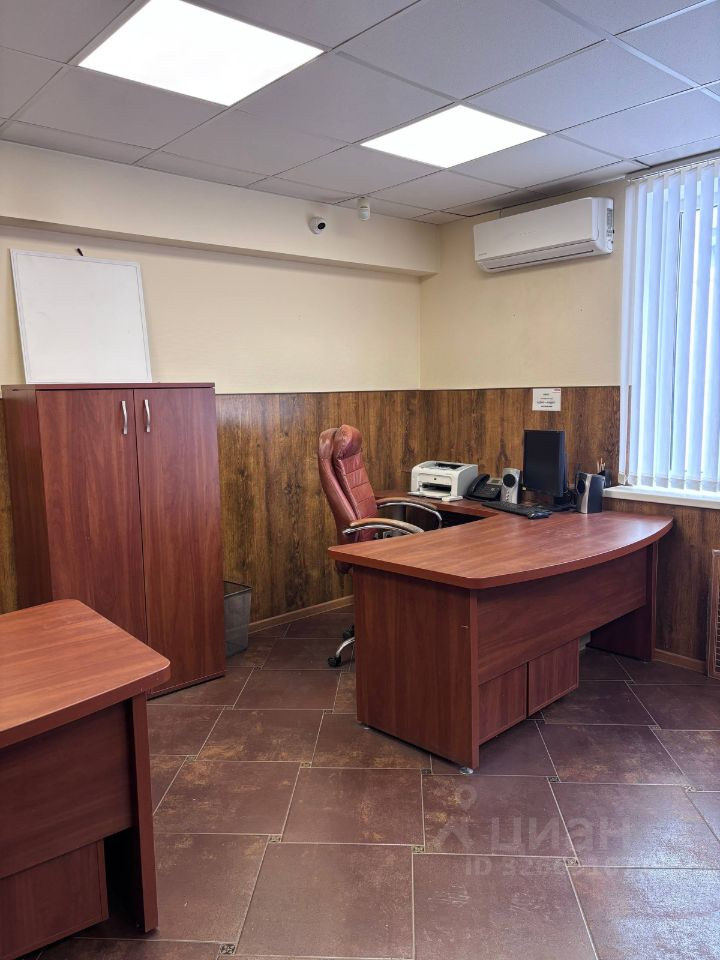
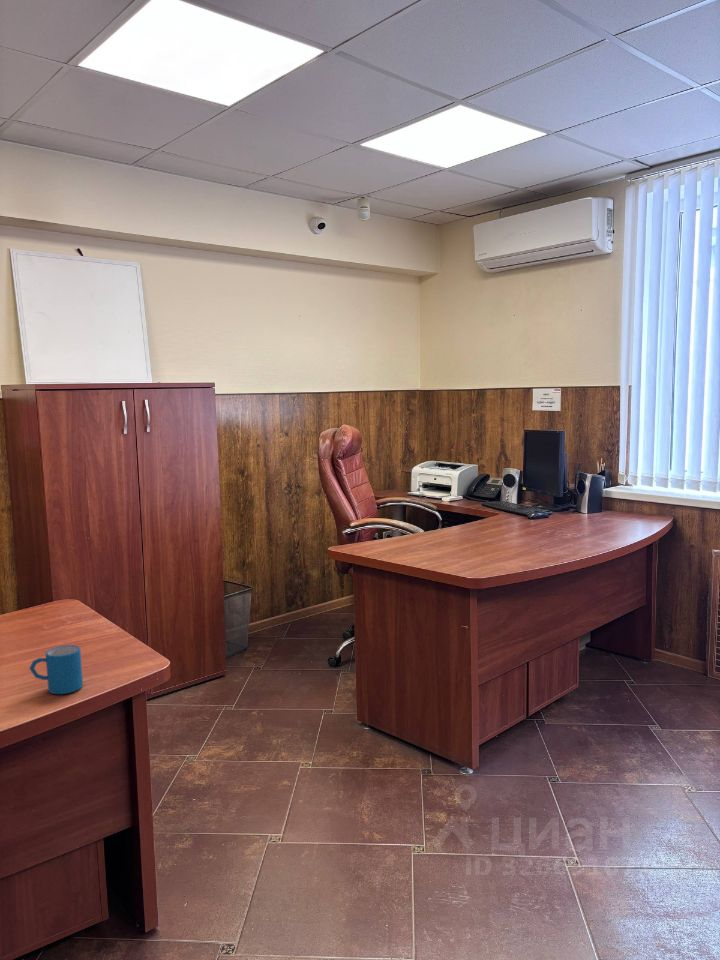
+ mug (56, 670)
